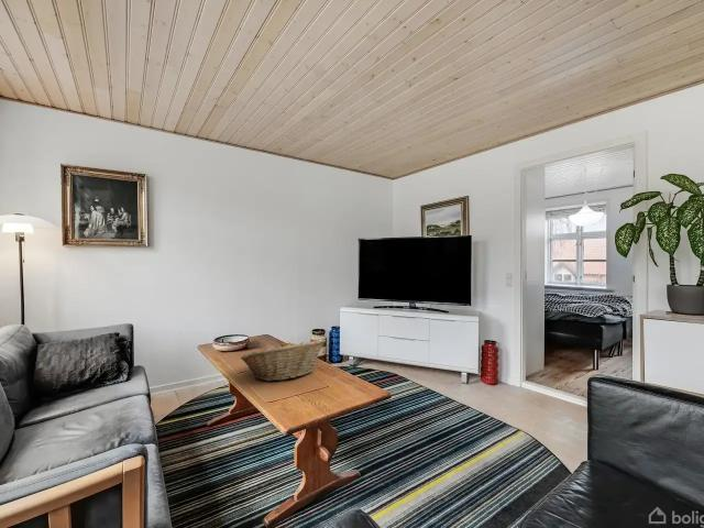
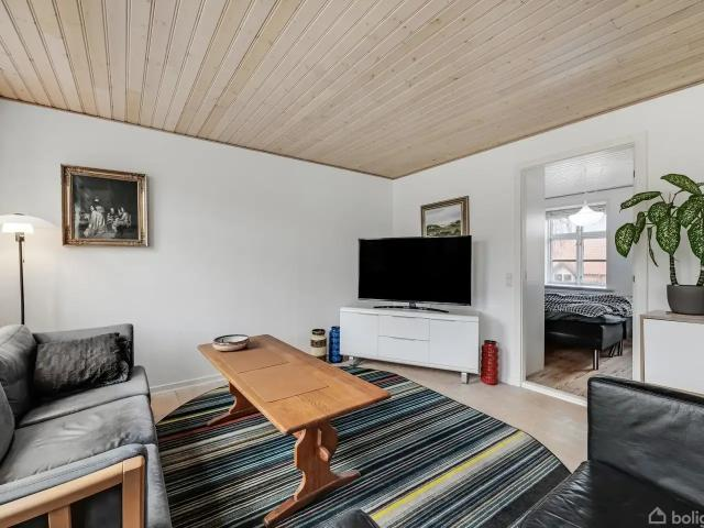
- fruit basket (285, 355)
